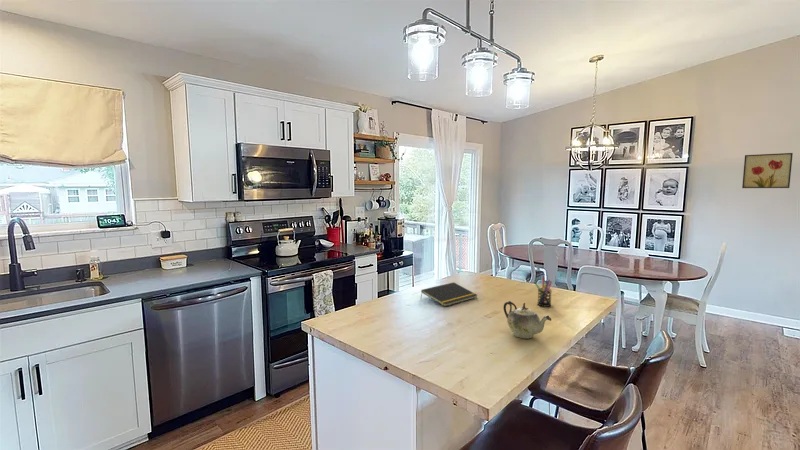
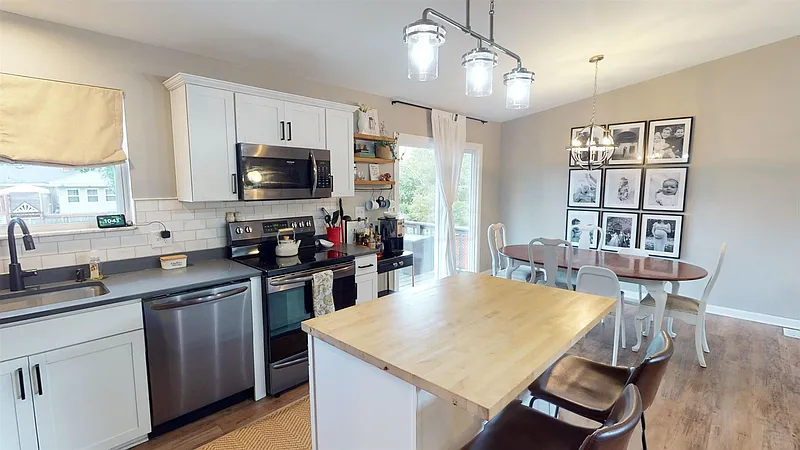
- wall art (766, 171)
- teapot (526, 319)
- notepad (449, 293)
- pen holder (542, 291)
